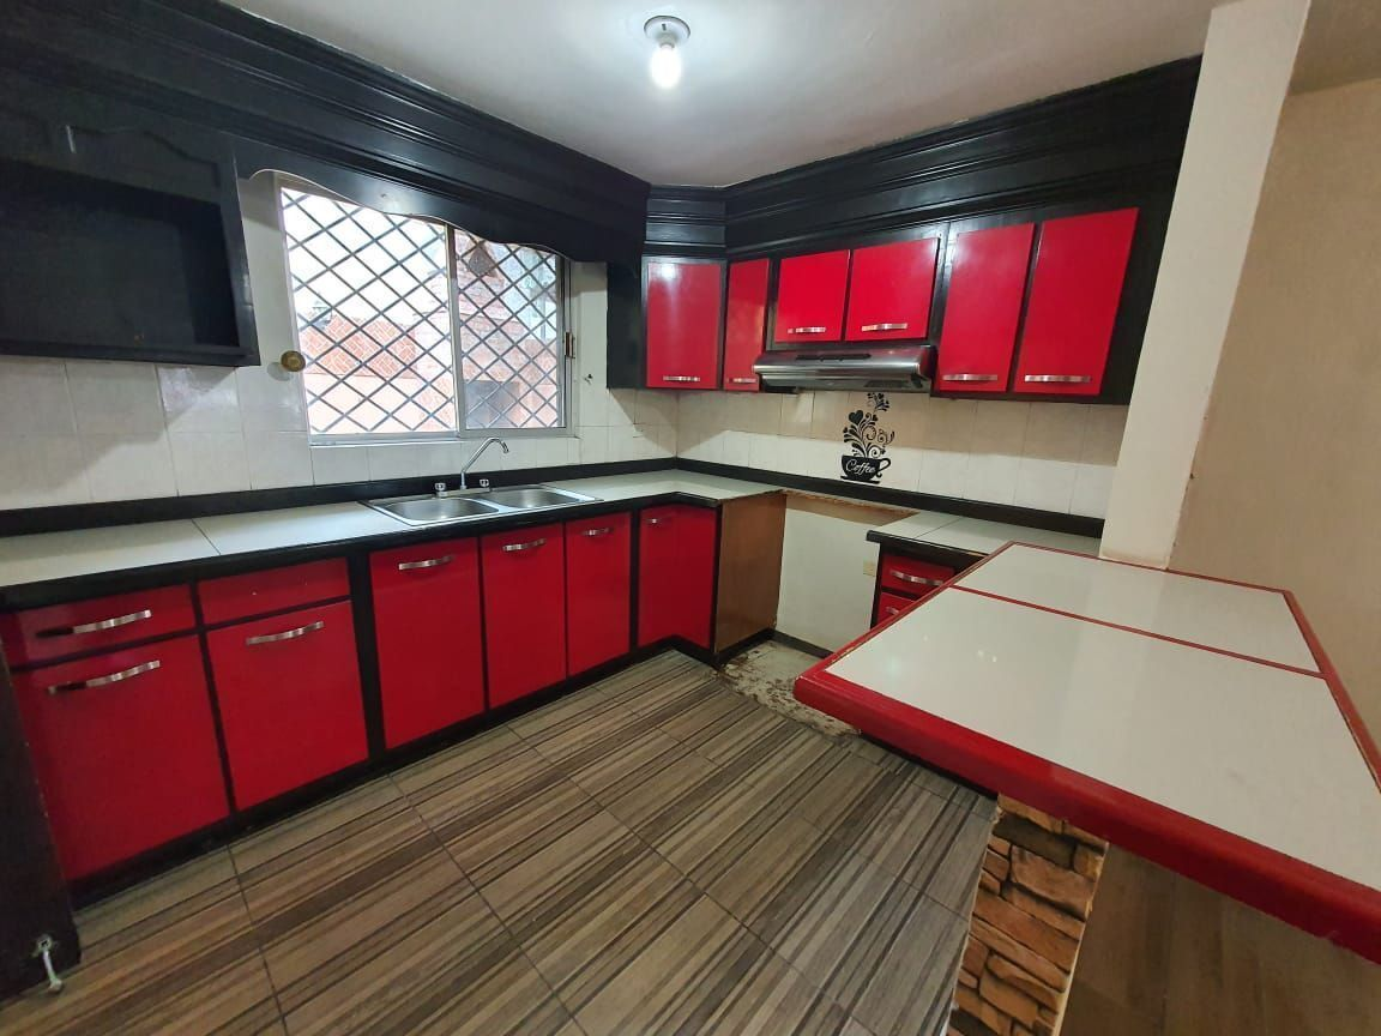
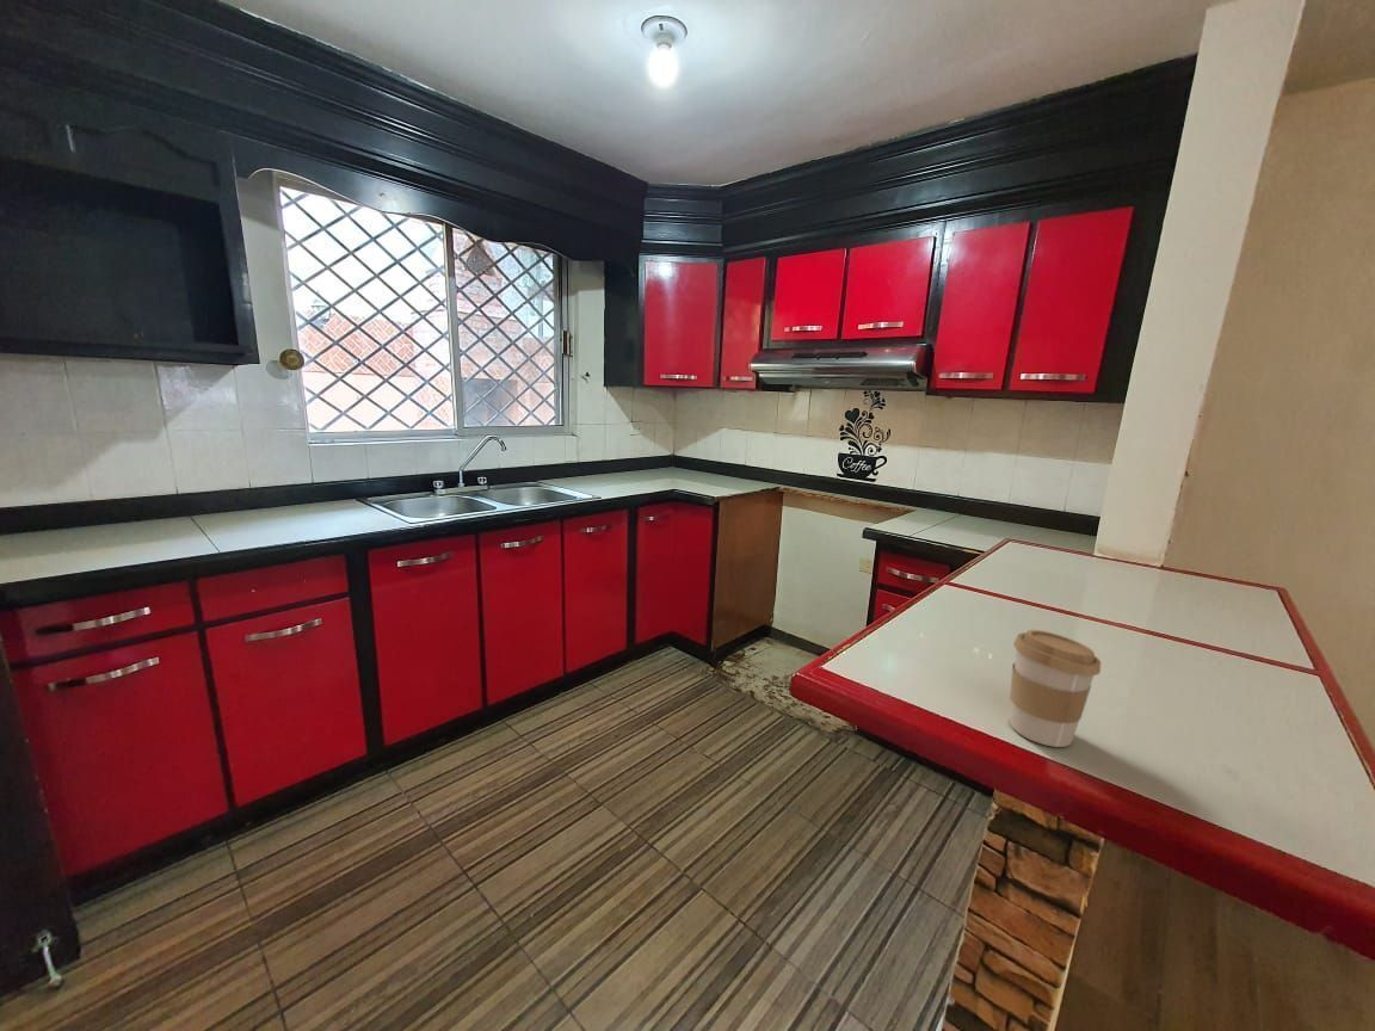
+ coffee cup (1049, 685)
